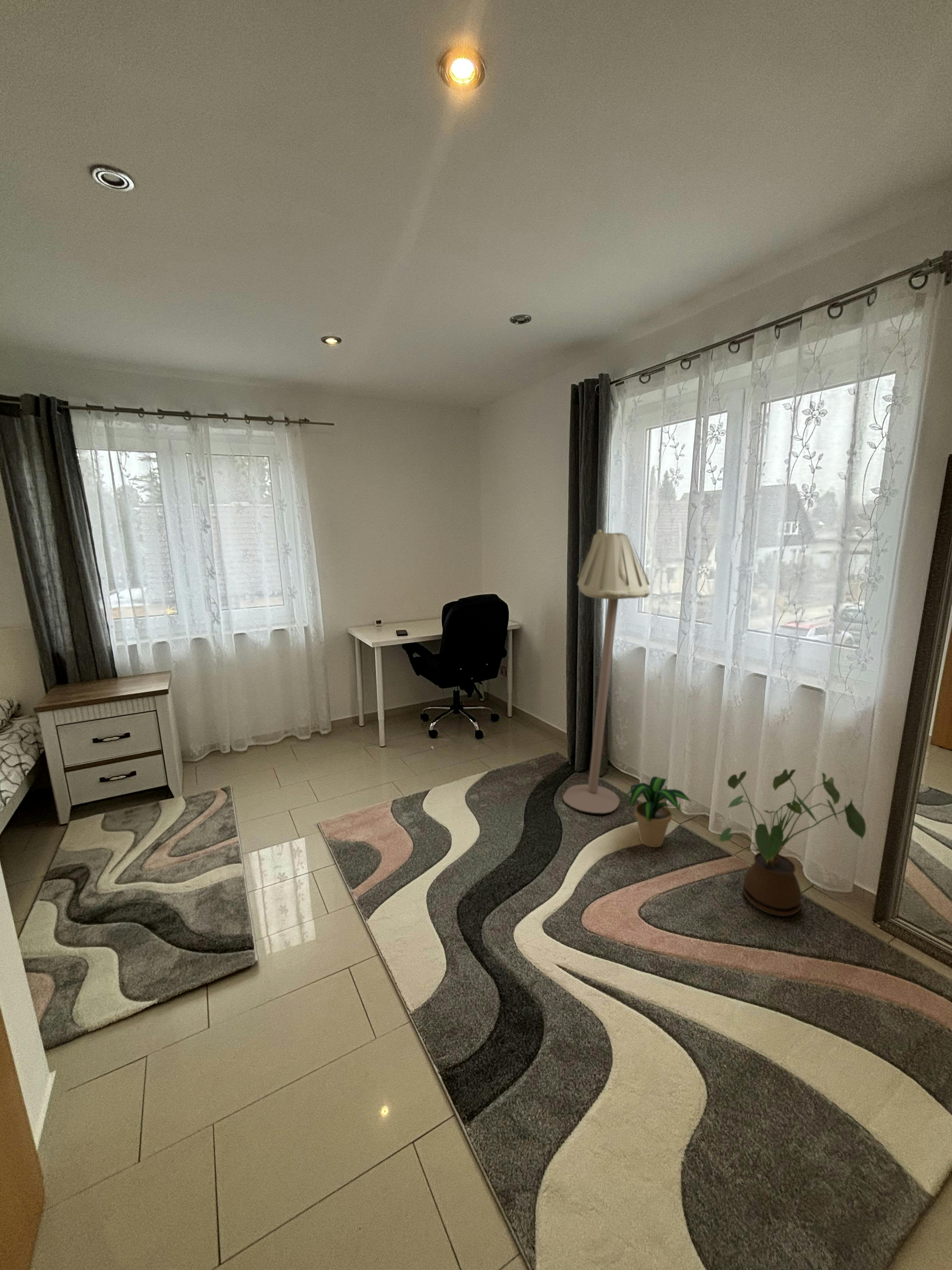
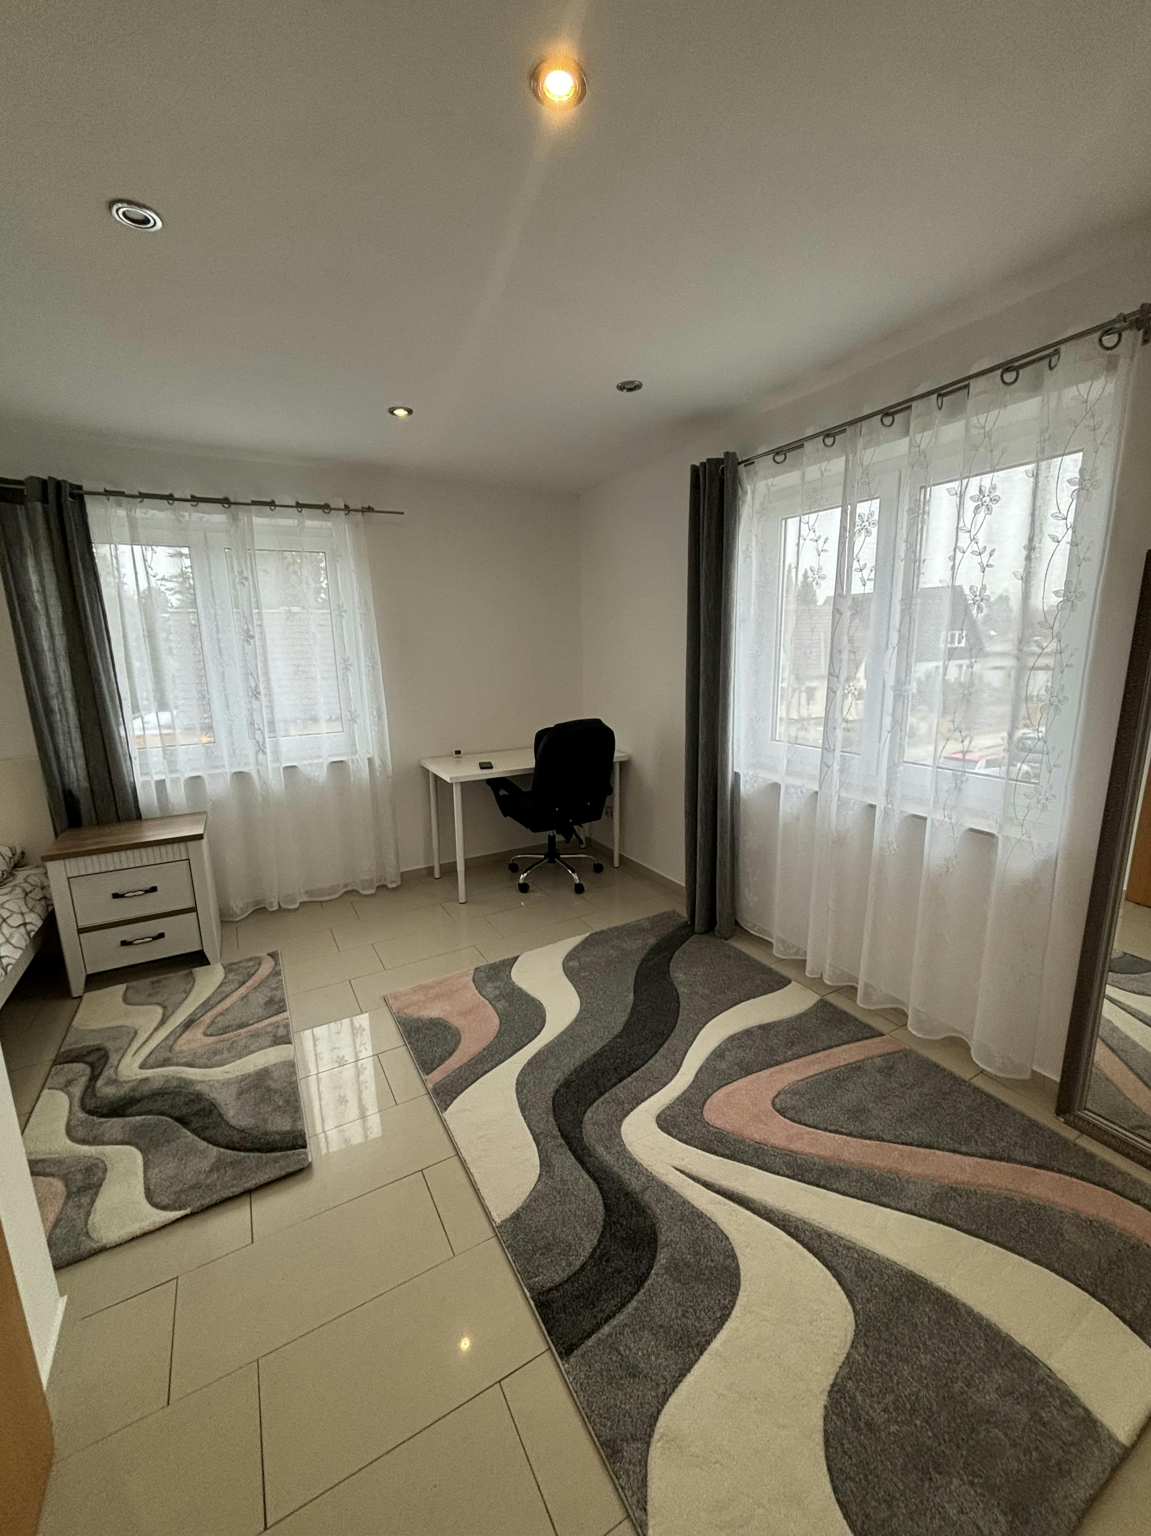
- floor lamp (606, 669)
- house plant (781, 845)
- potted plant (653, 812)
